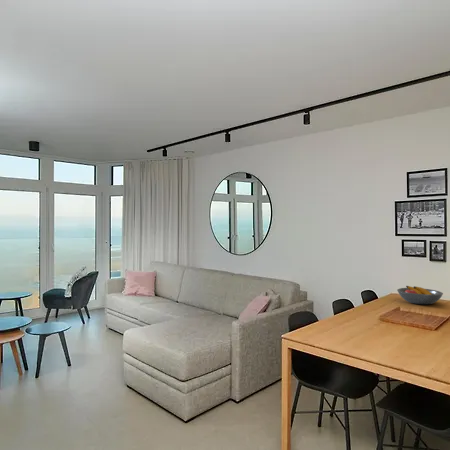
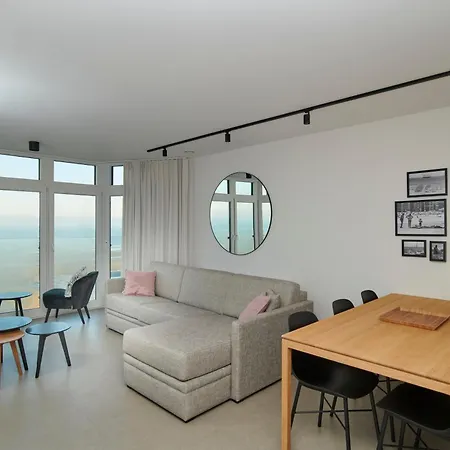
- fruit bowl (419, 295)
